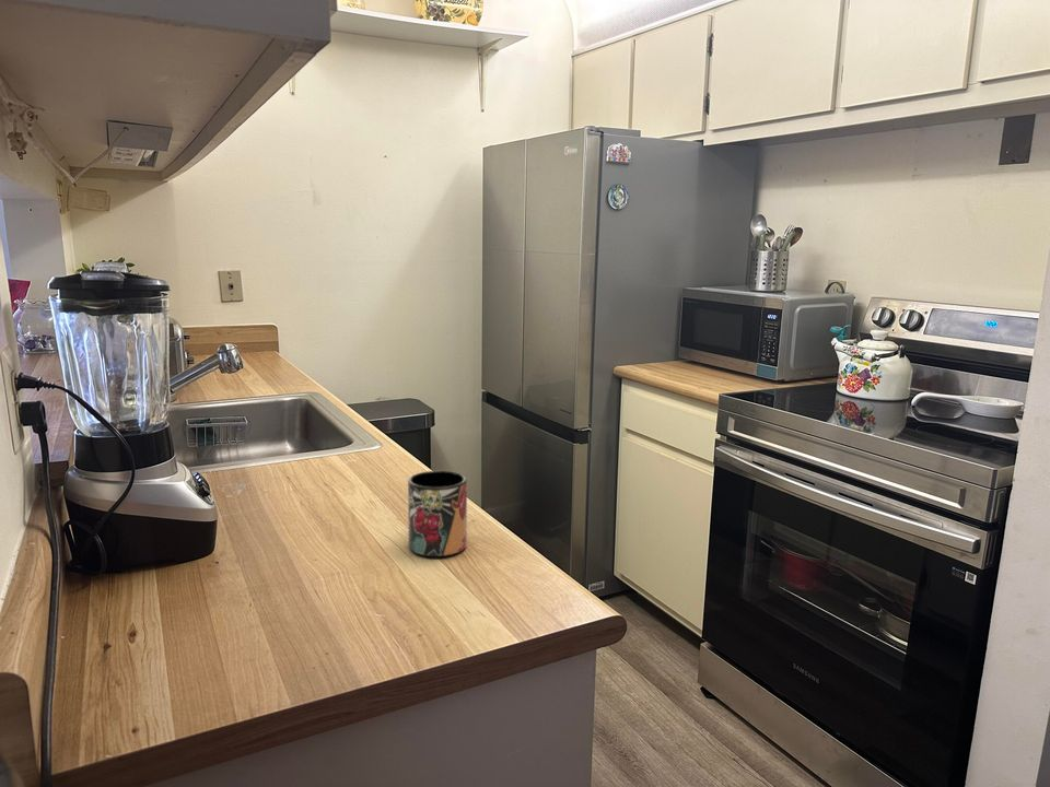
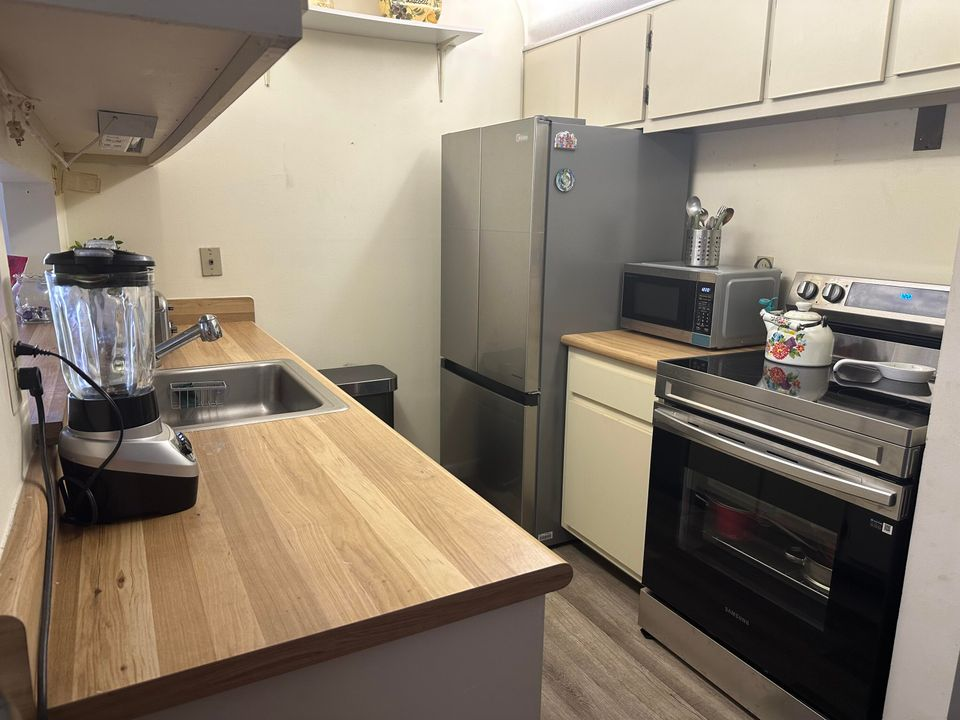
- mug (436, 507)
